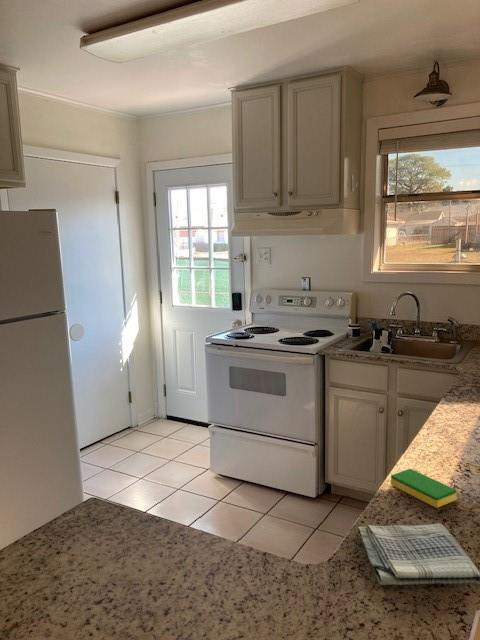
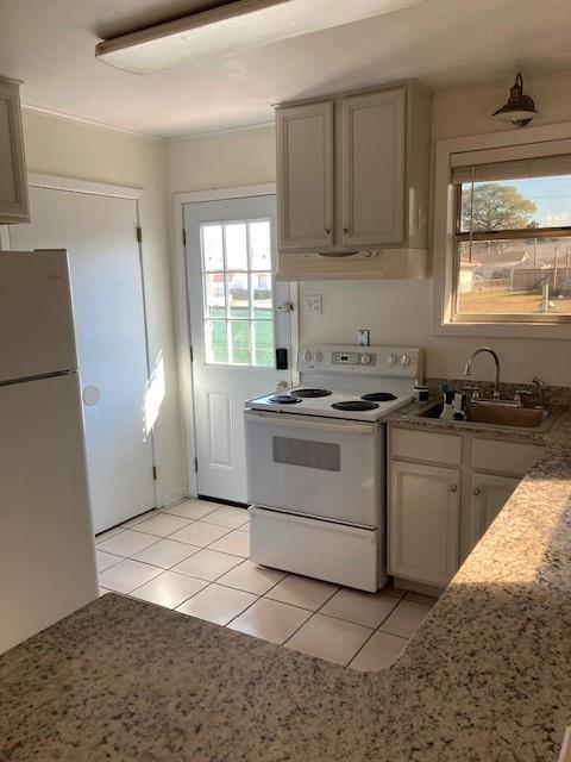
- dish sponge (422, 487)
- dish towel (413, 549)
